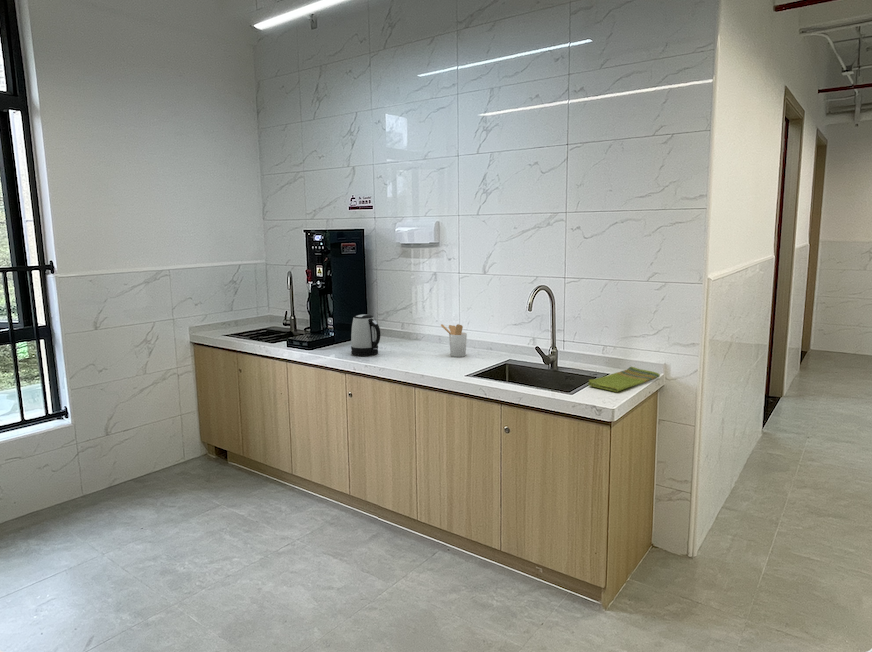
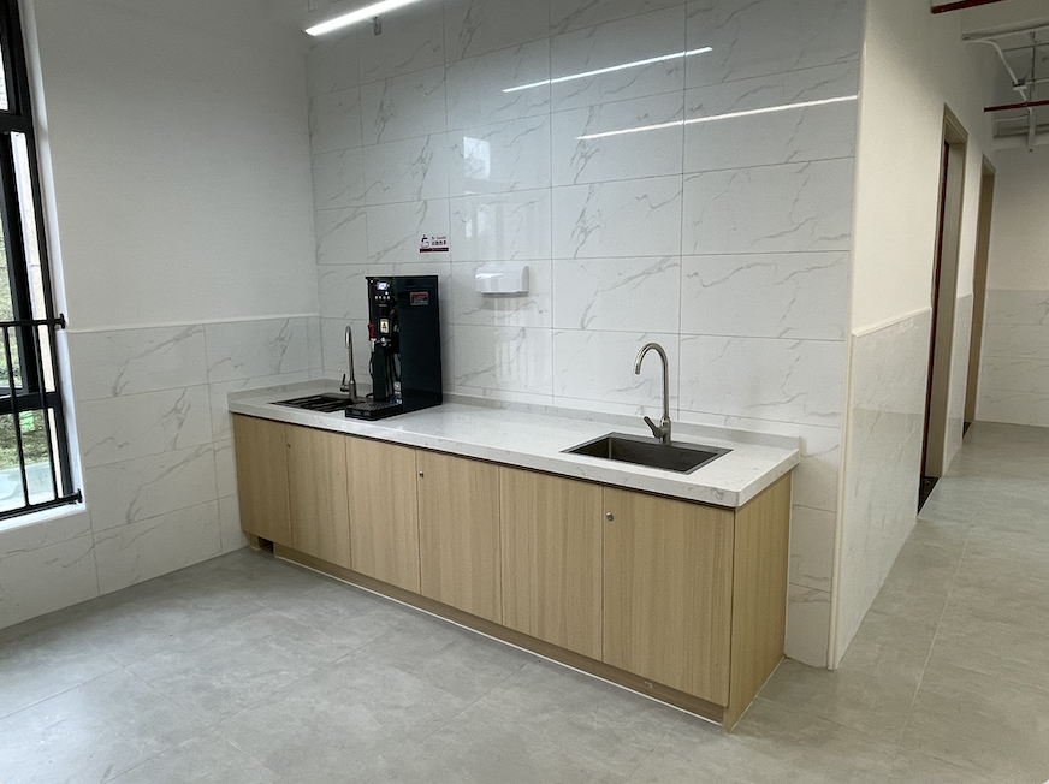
- utensil holder (453, 339)
- kettle (366, 334)
- dish towel (624, 378)
